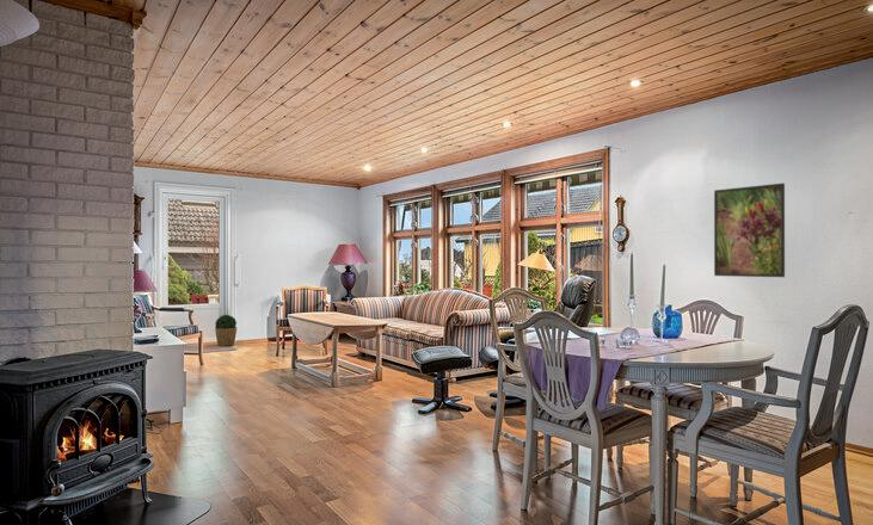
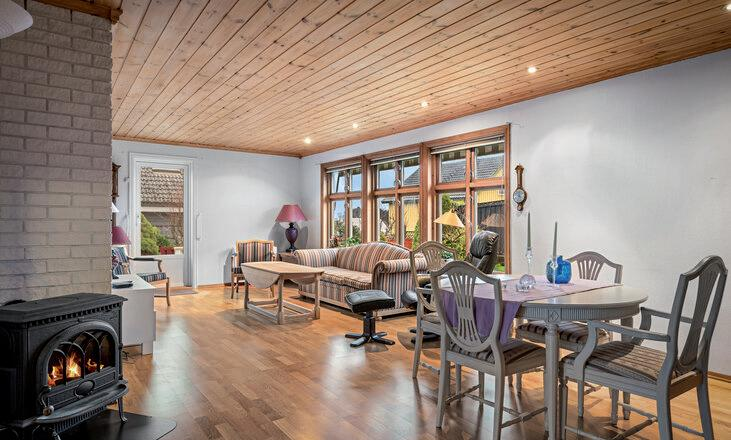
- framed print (748, 231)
- potted plant (226, 329)
